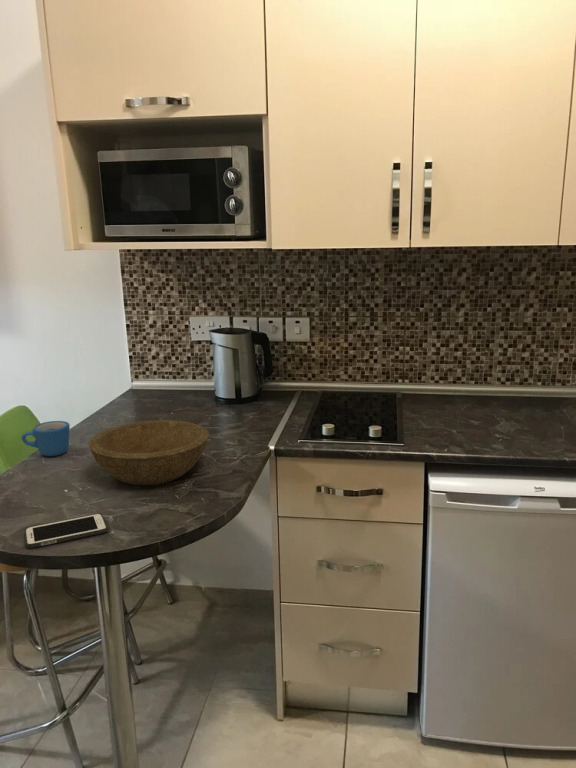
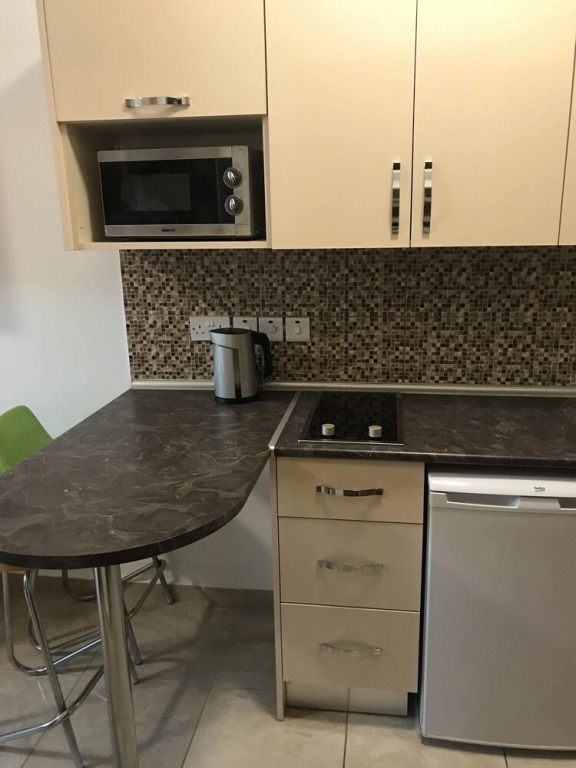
- mug (46, 440)
- cell phone (66, 530)
- bowl (150, 454)
